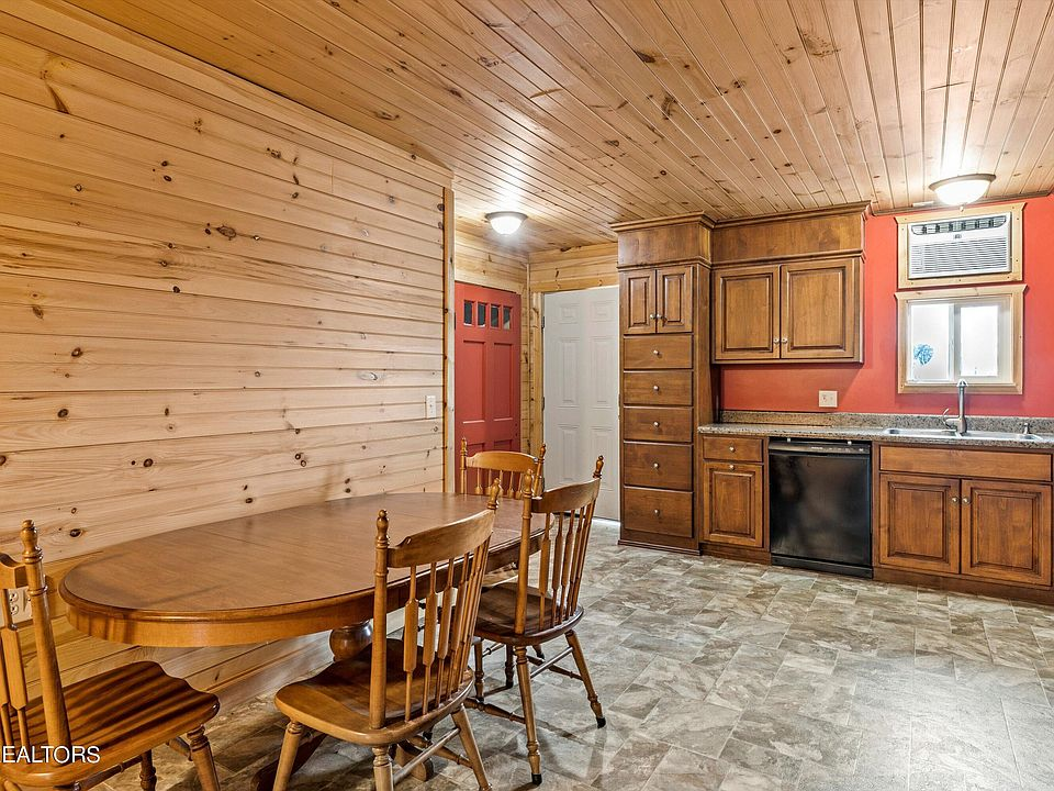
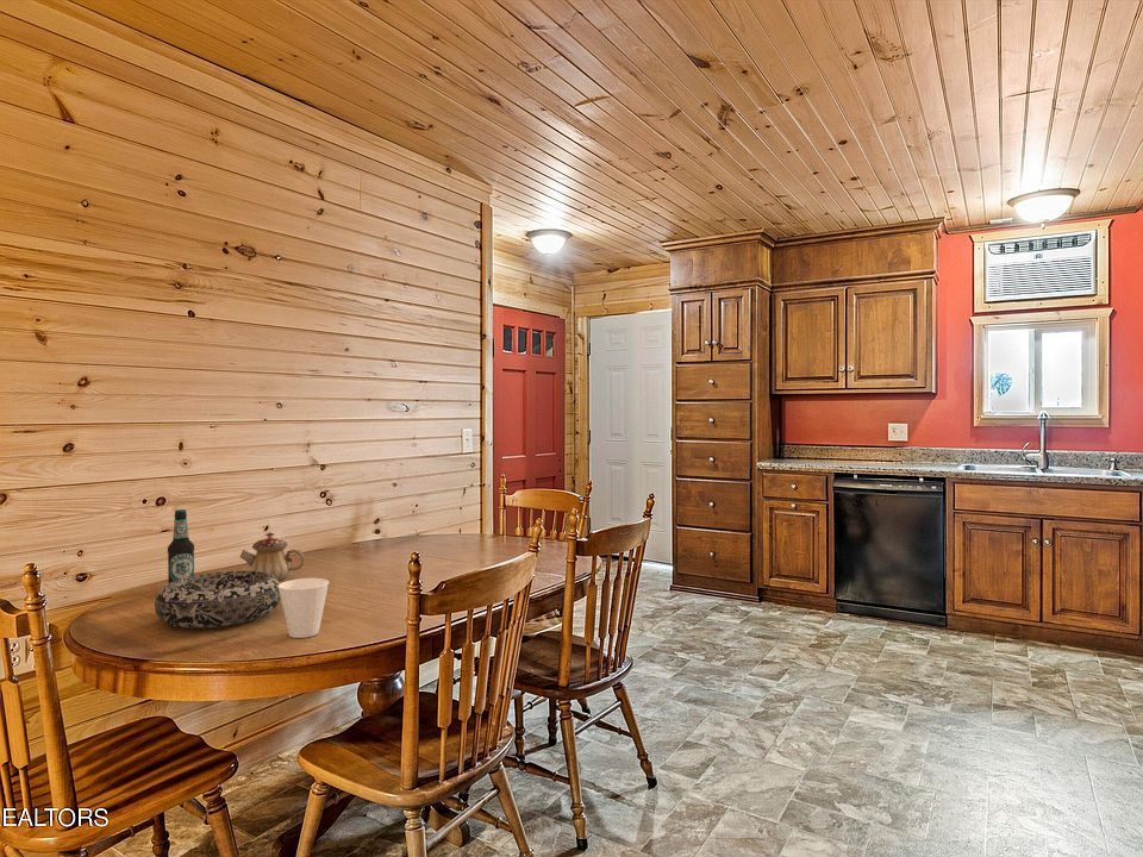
+ cup (304, 608)
+ bottle (181, 550)
+ decorative bowl (220, 598)
+ teapot (273, 555)
